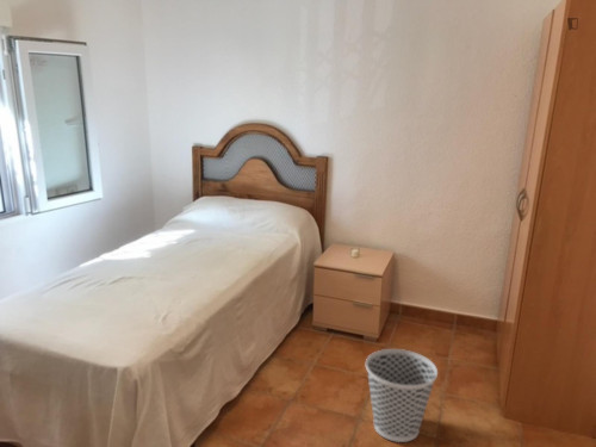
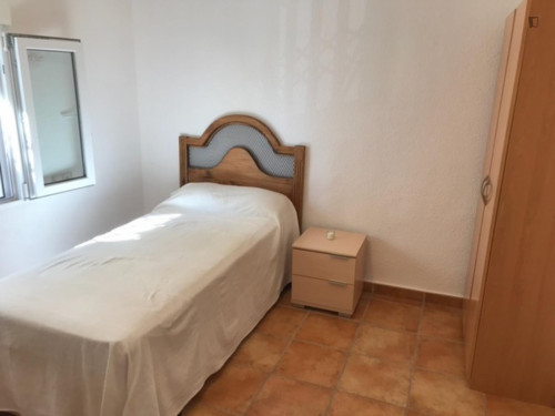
- wastebasket (398, 397)
